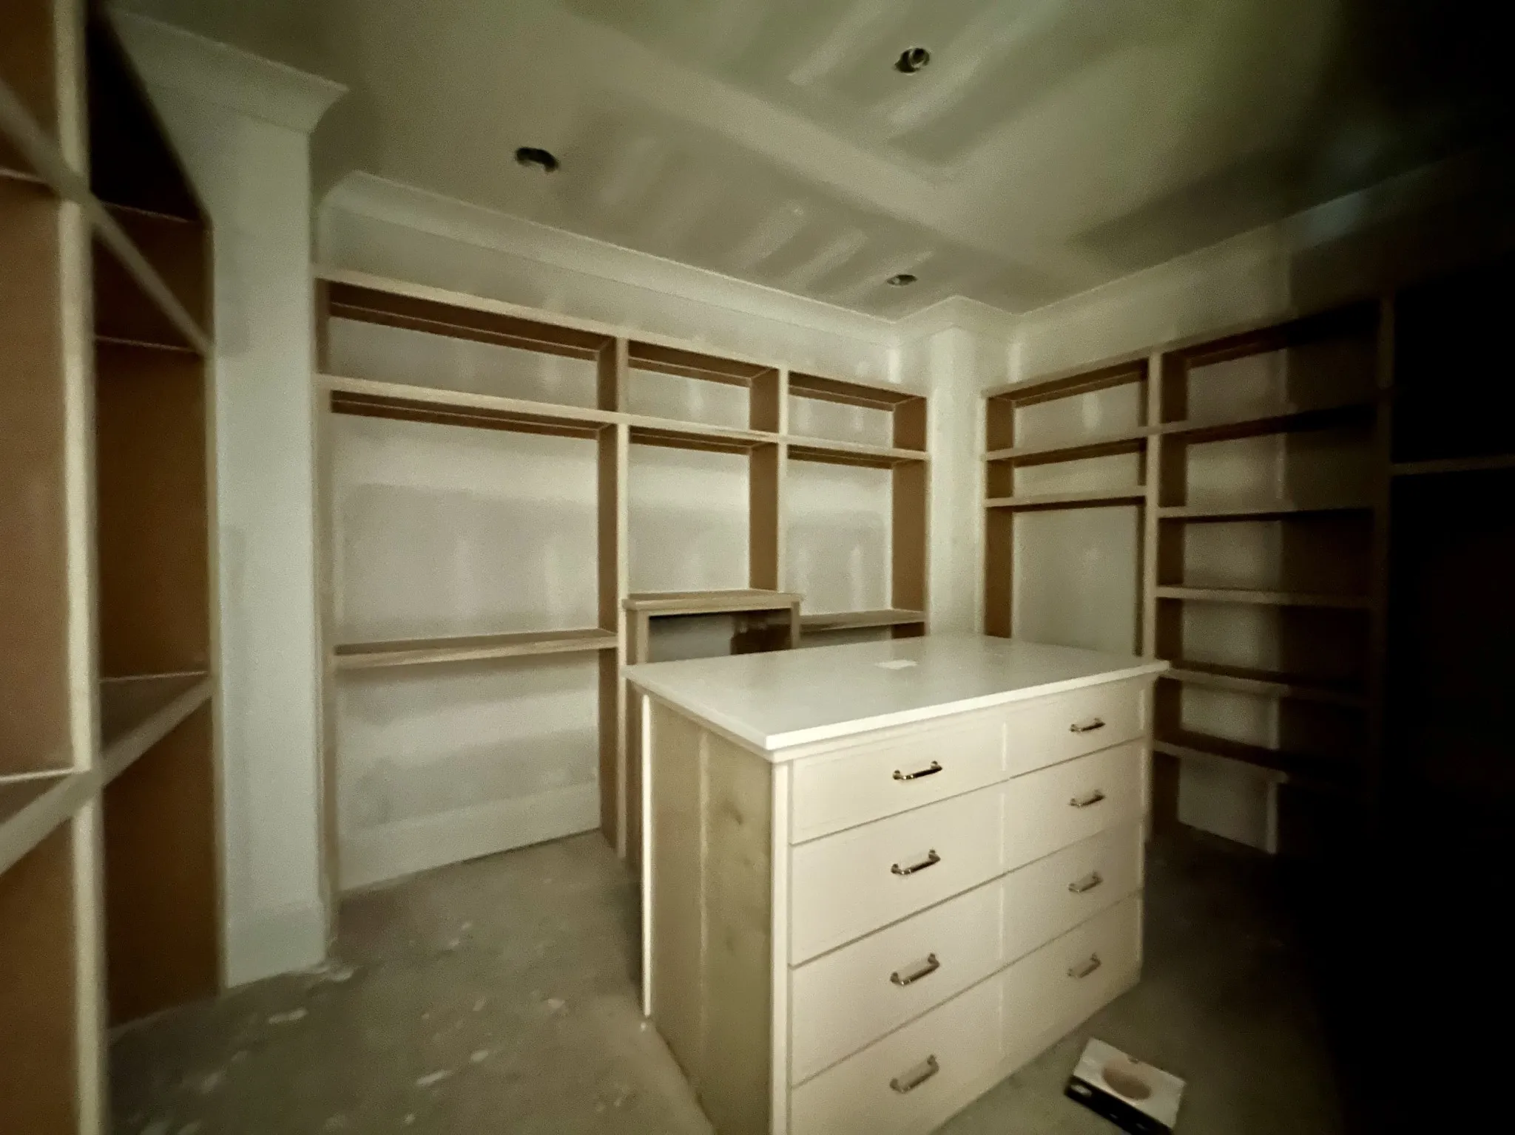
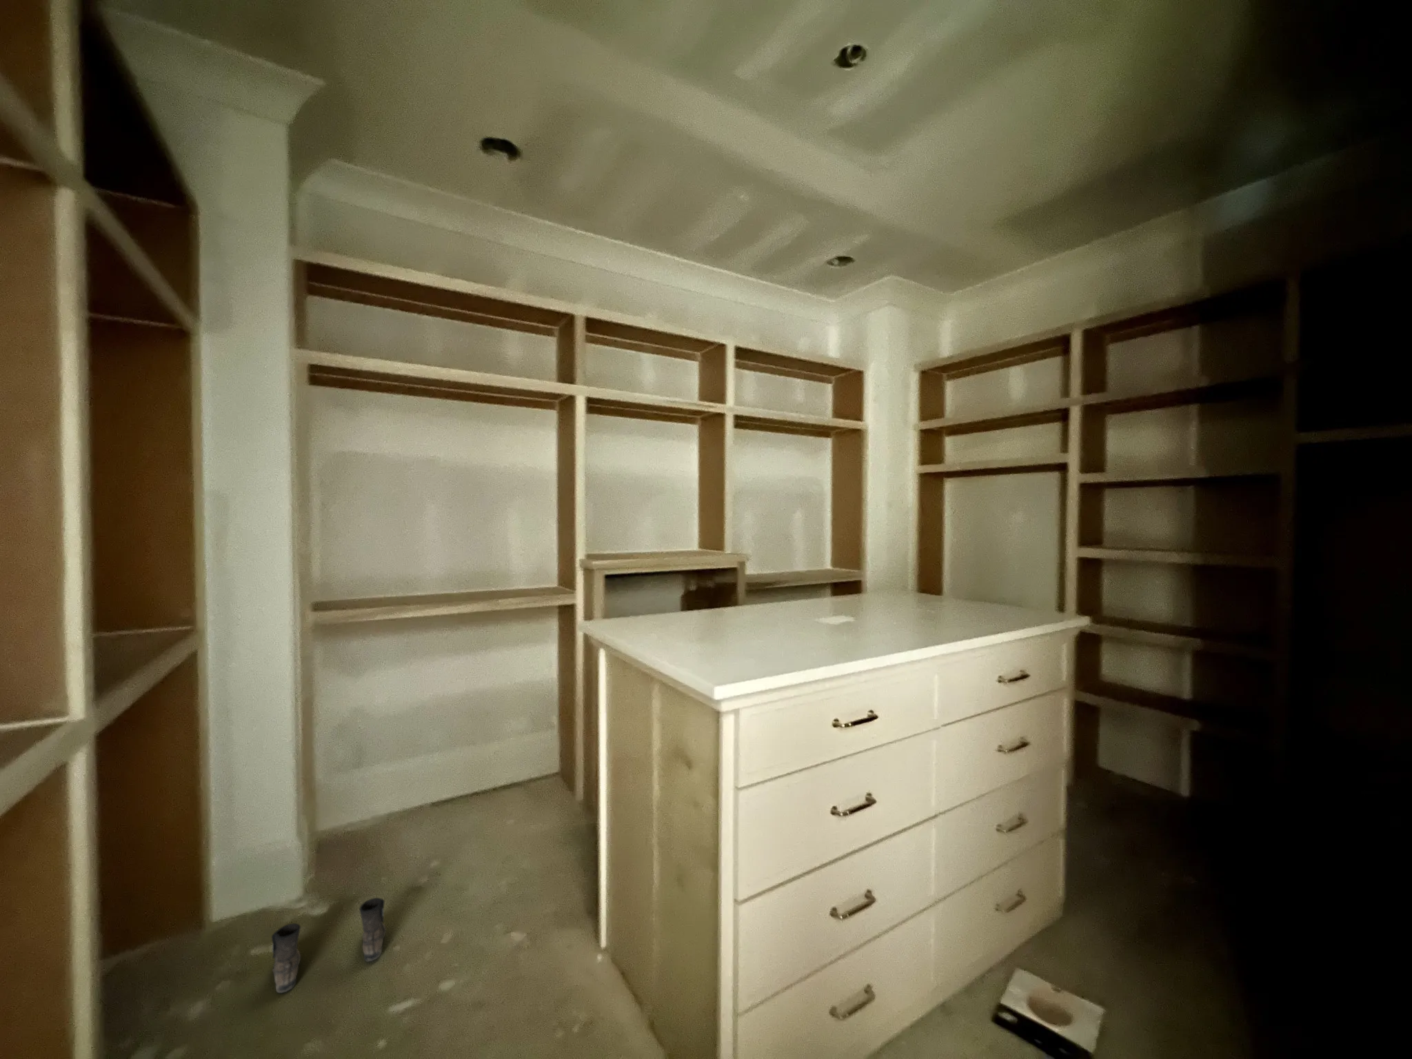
+ boots (362, 937)
